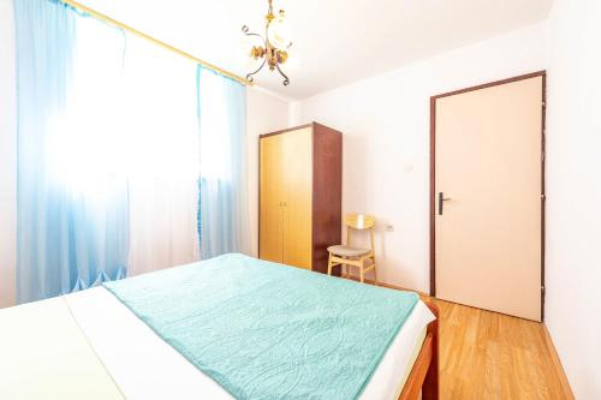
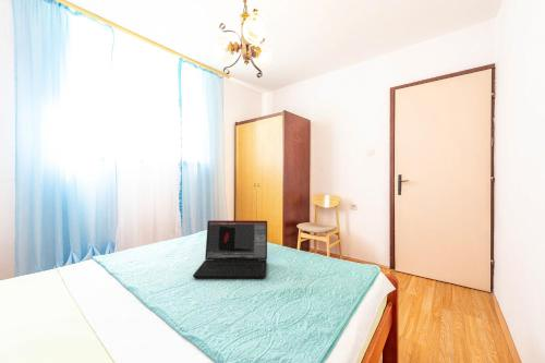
+ laptop (233, 246)
